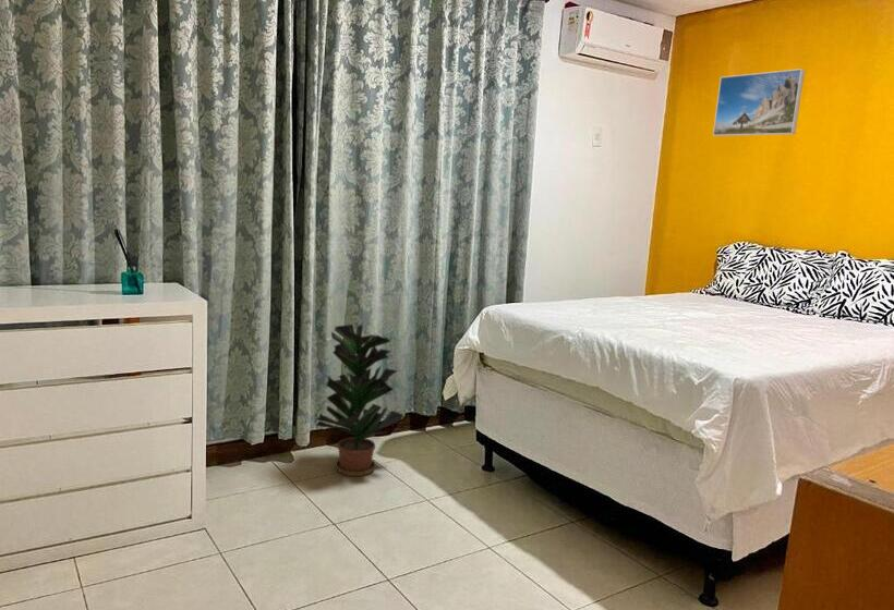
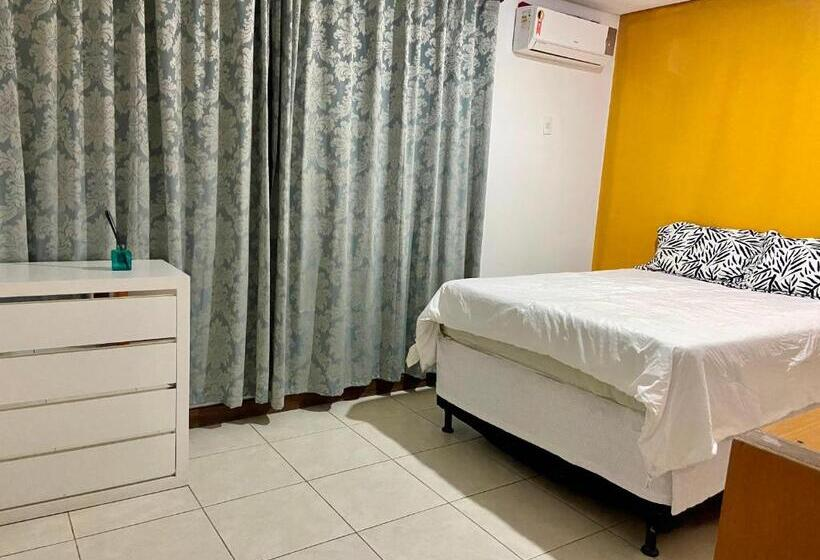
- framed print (756, 103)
- potted plant (353, 396)
